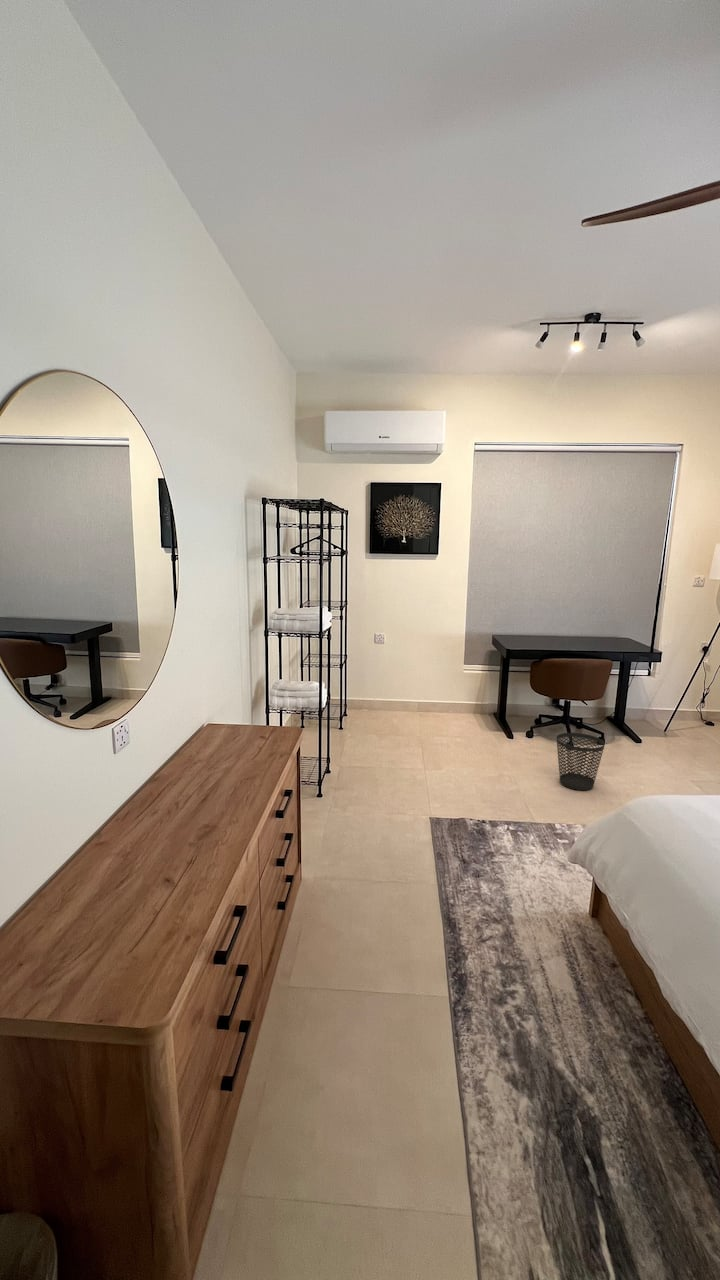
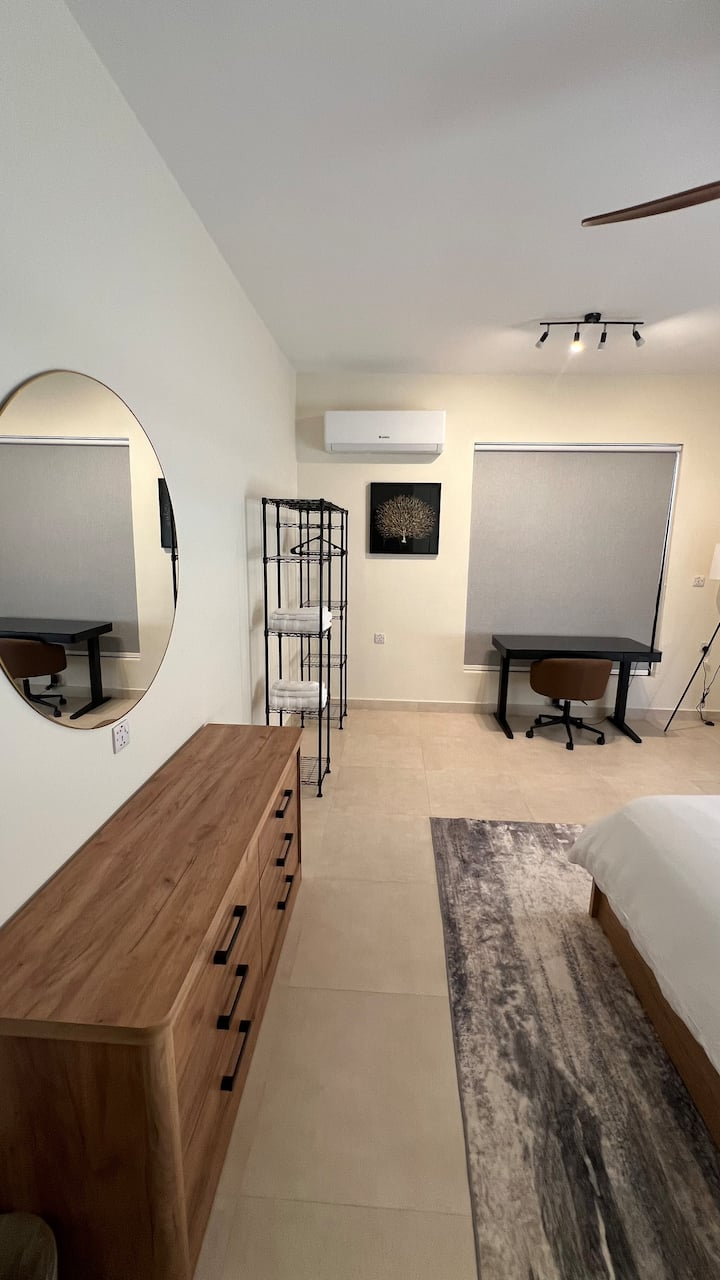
- wastebasket (578, 761)
